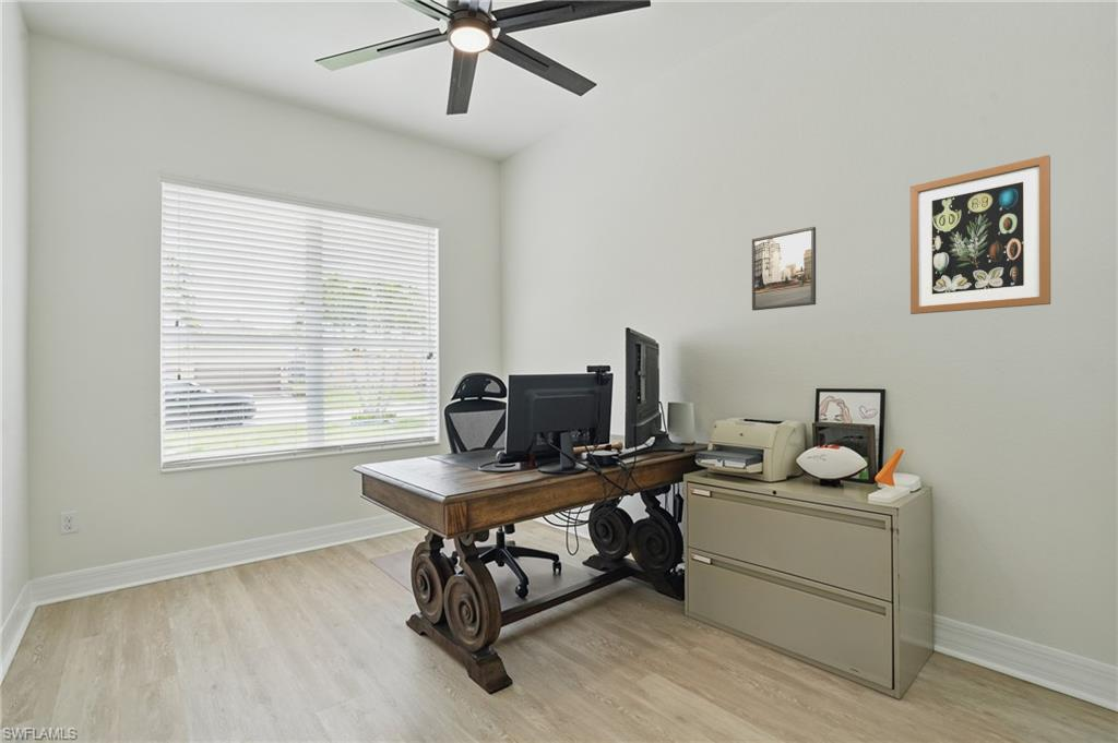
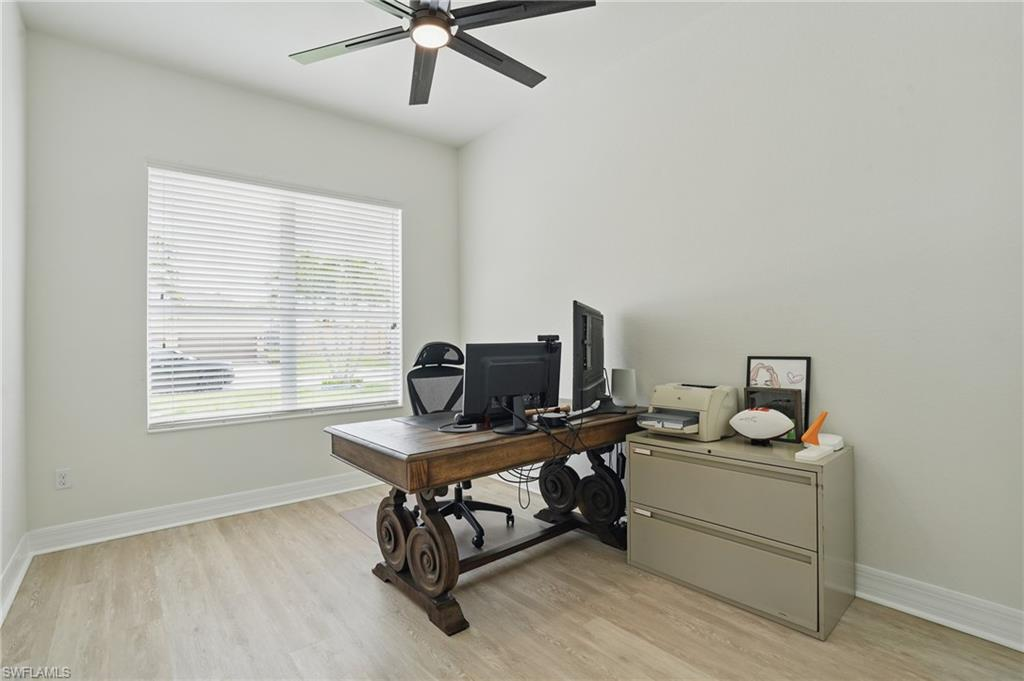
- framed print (782, 269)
- wall art (975, 240)
